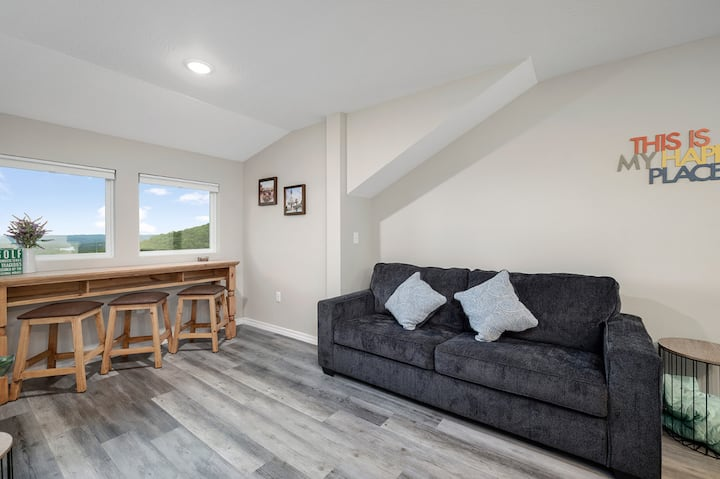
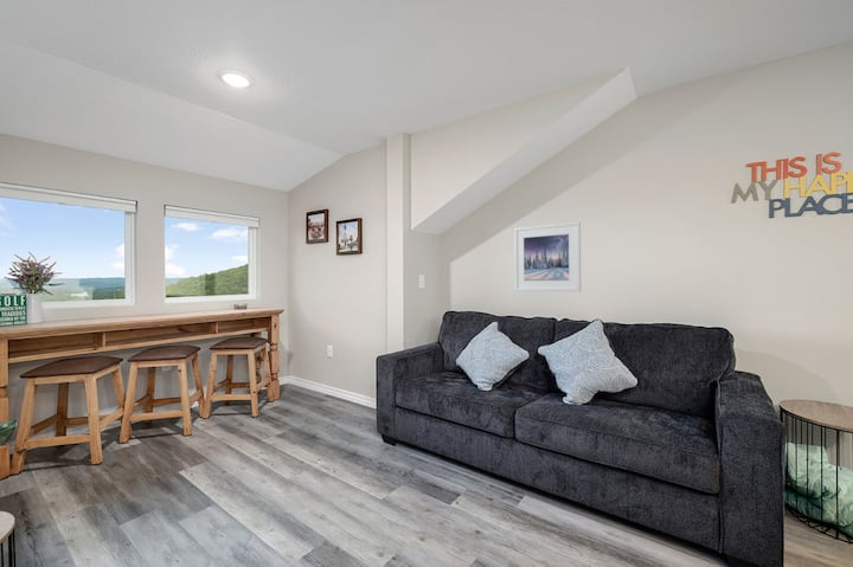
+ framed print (545, 258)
